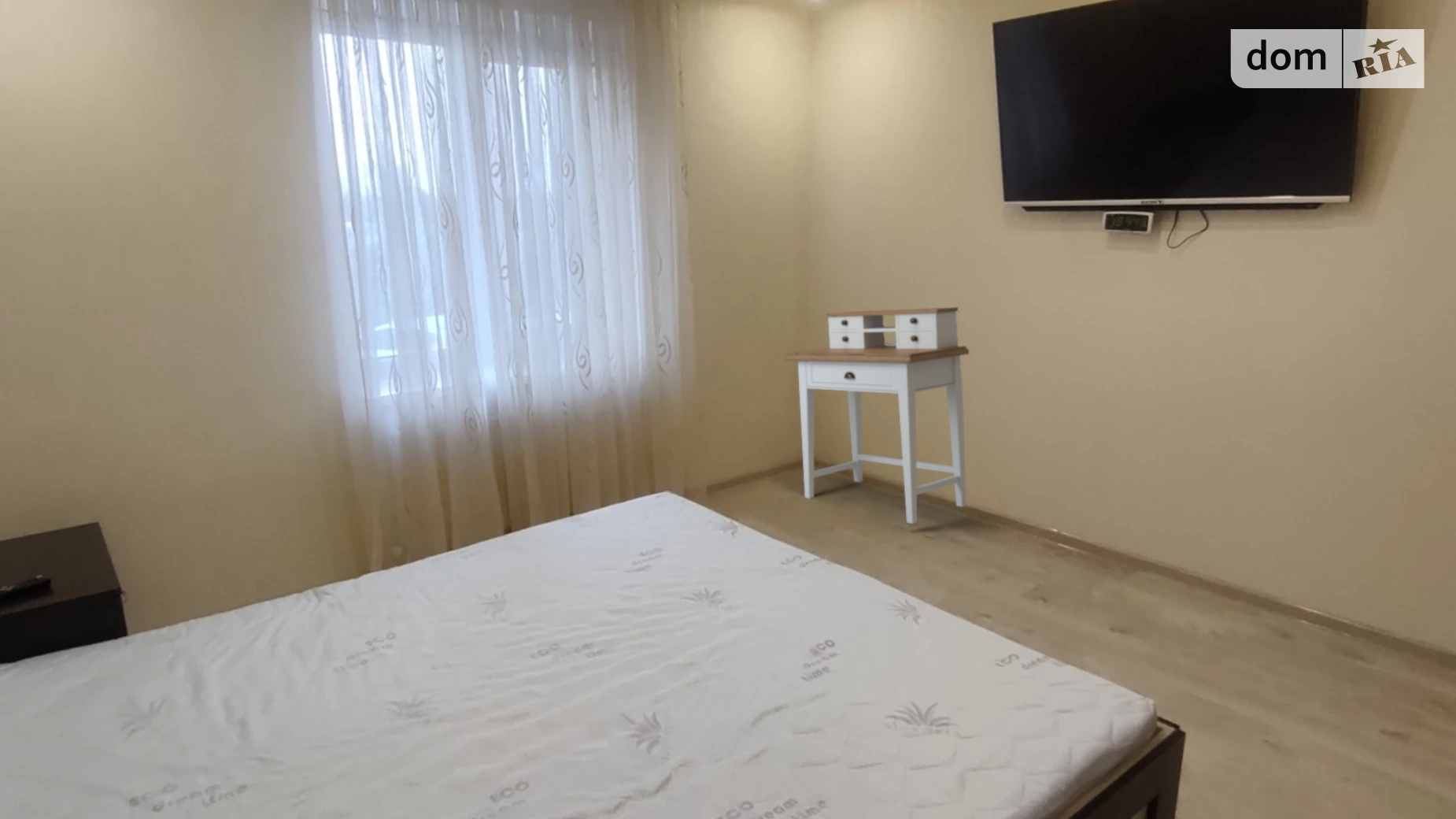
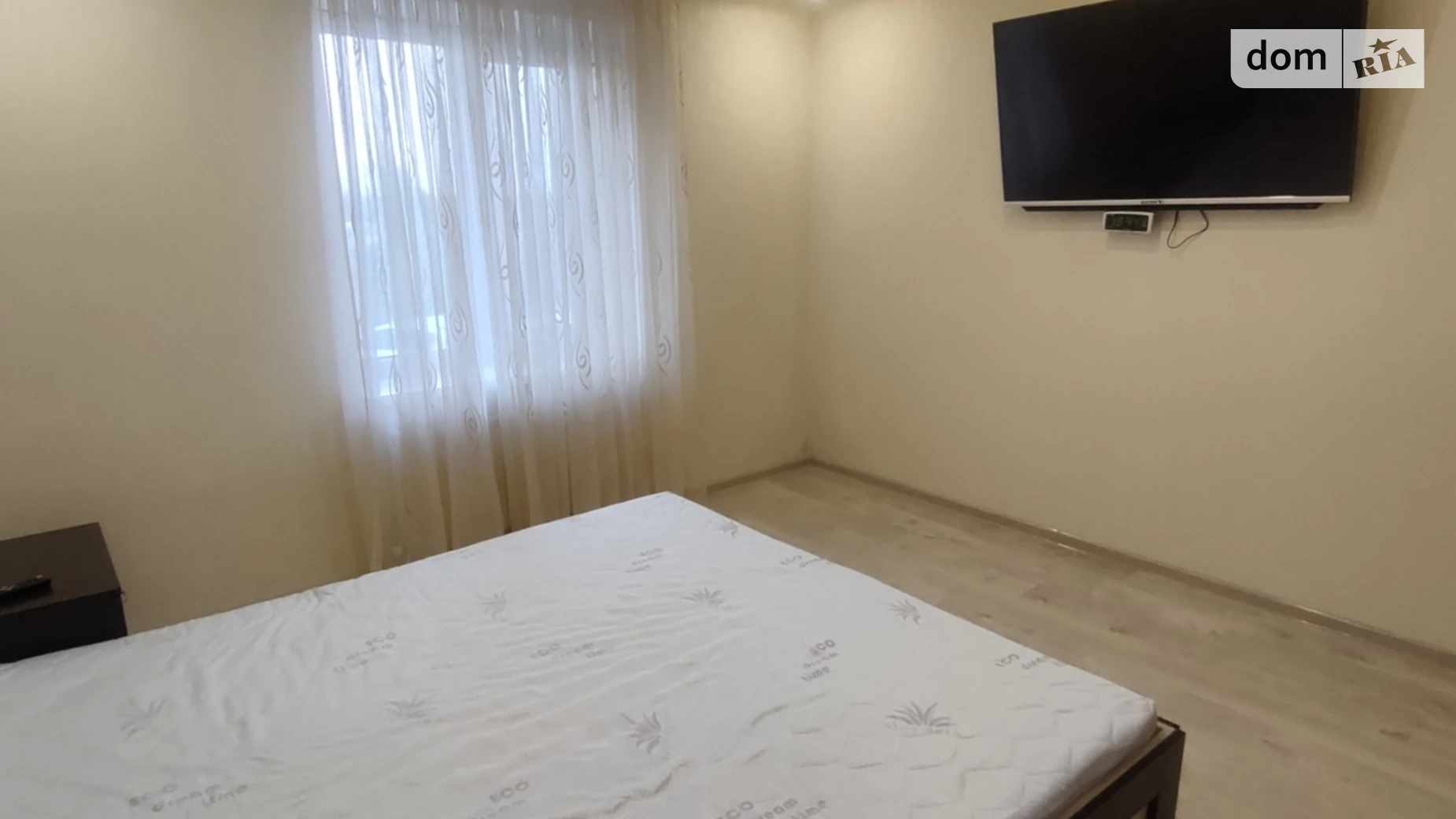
- desk (861, 410)
